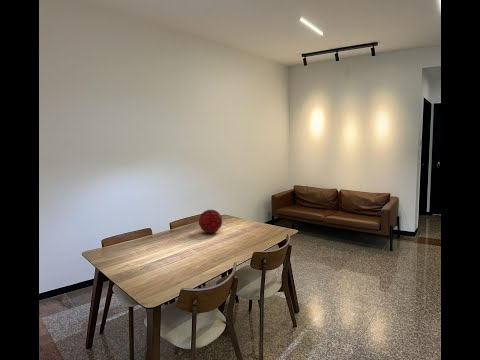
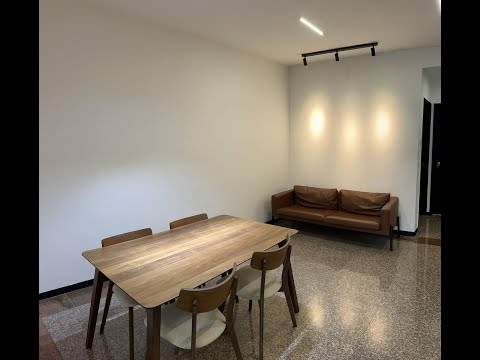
- decorative orb (210, 221)
